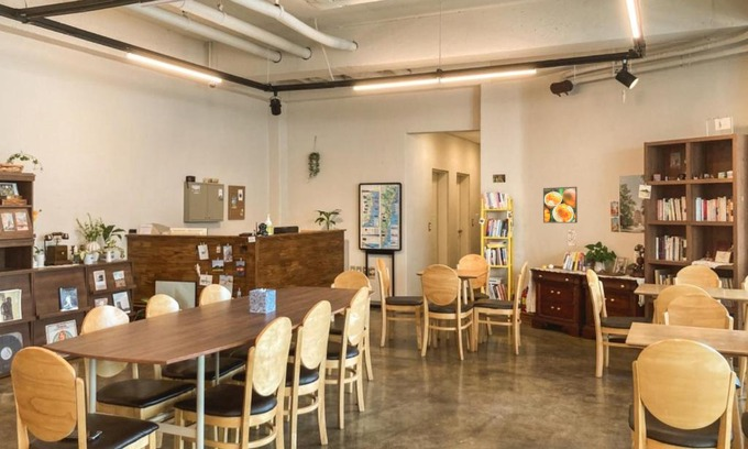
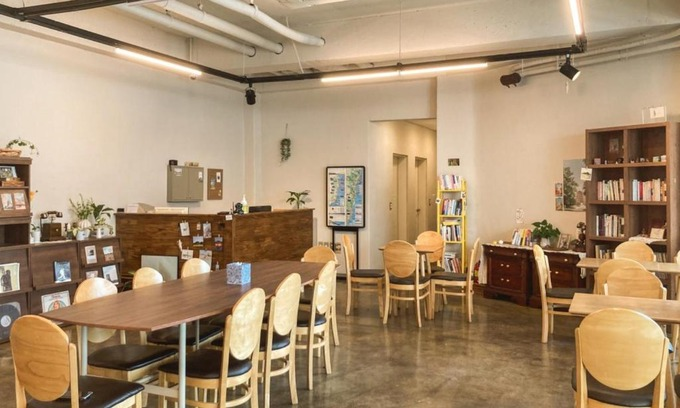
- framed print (560, 205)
